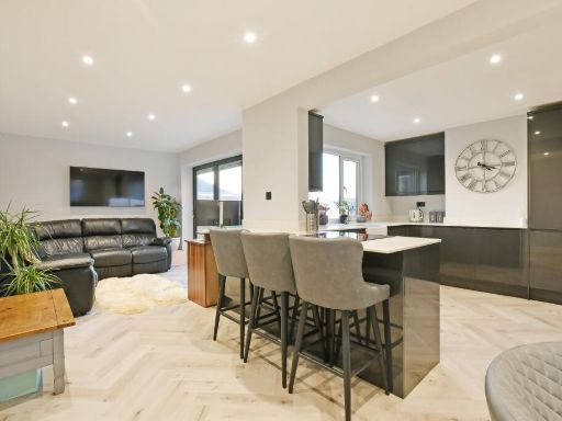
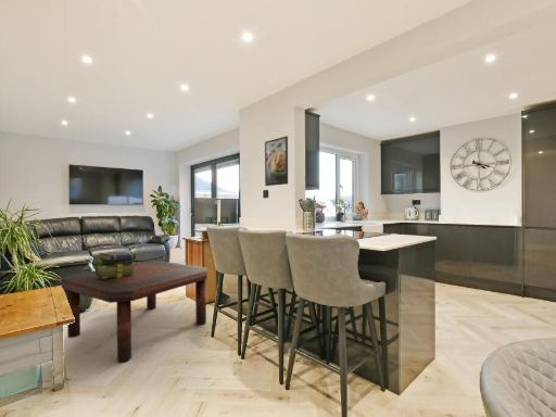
+ stack of books (116, 263)
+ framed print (276, 162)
+ coffee table (138, 299)
